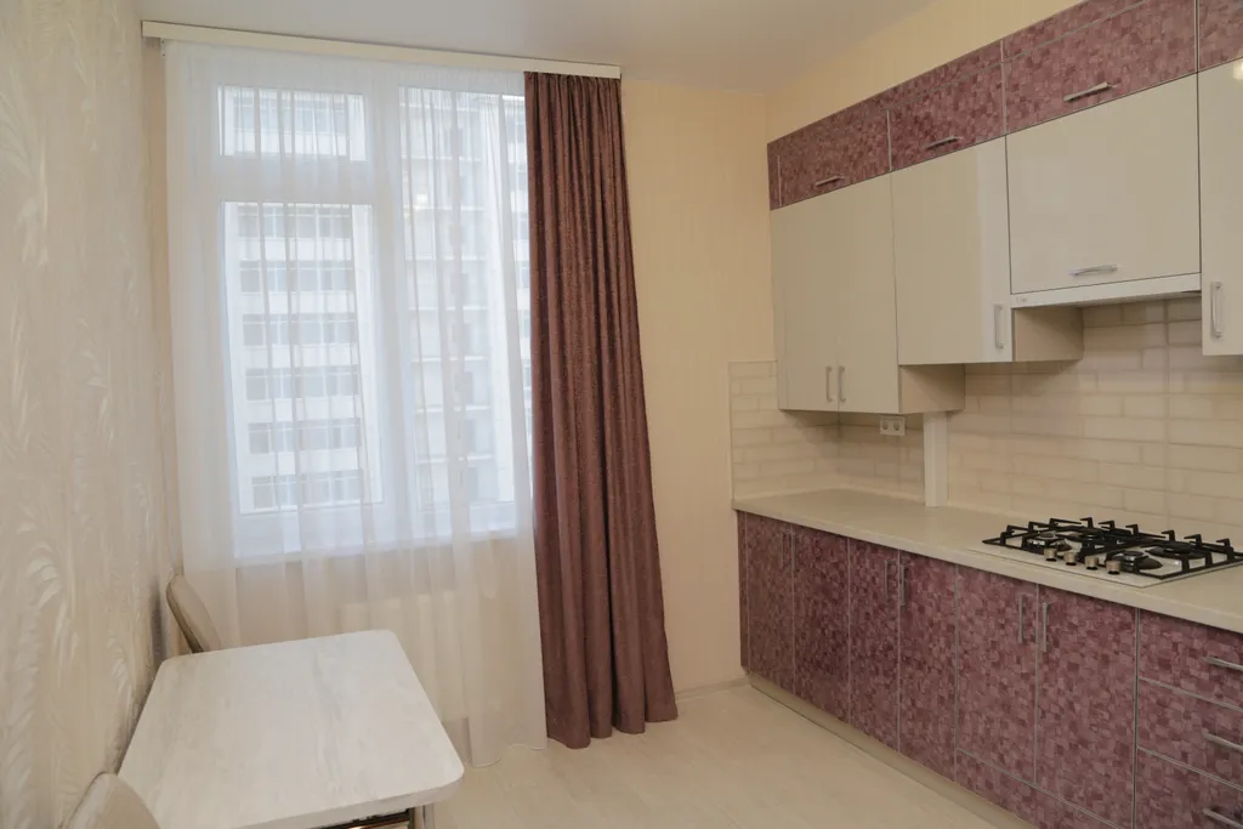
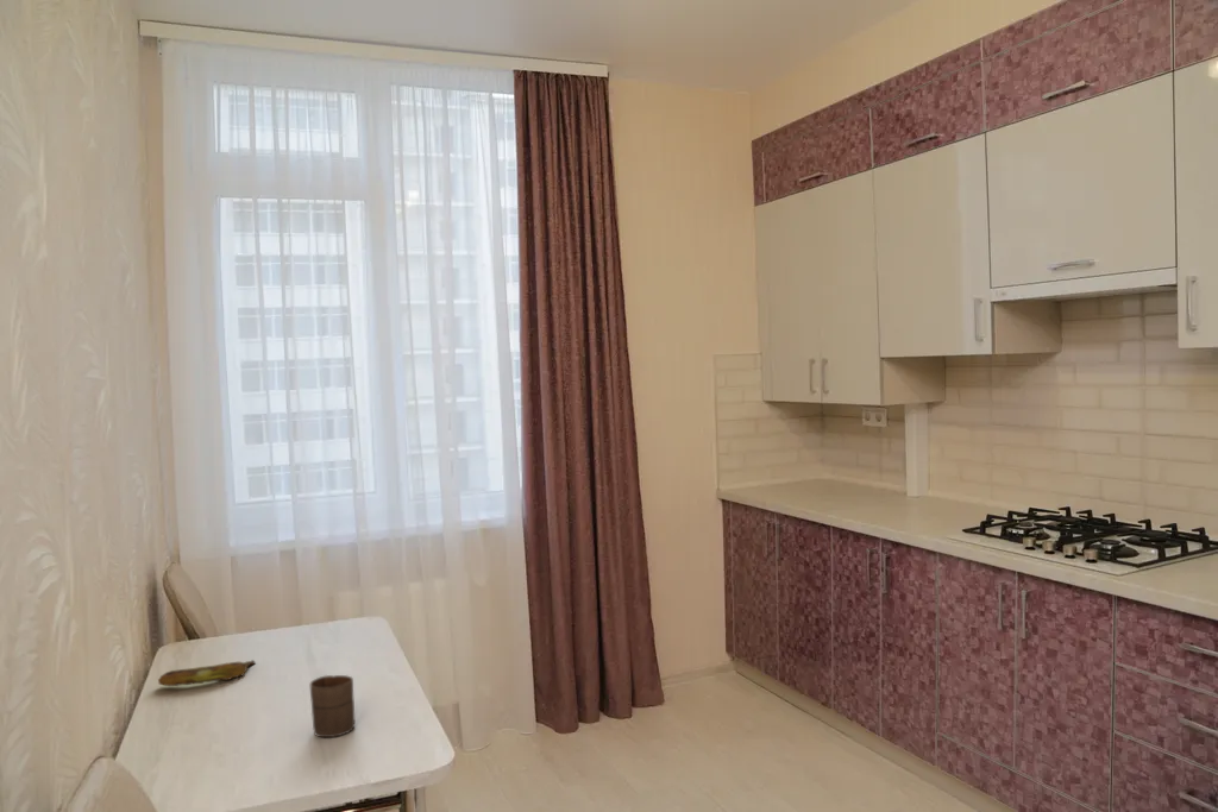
+ banana (211, 667)
+ cup (332, 704)
